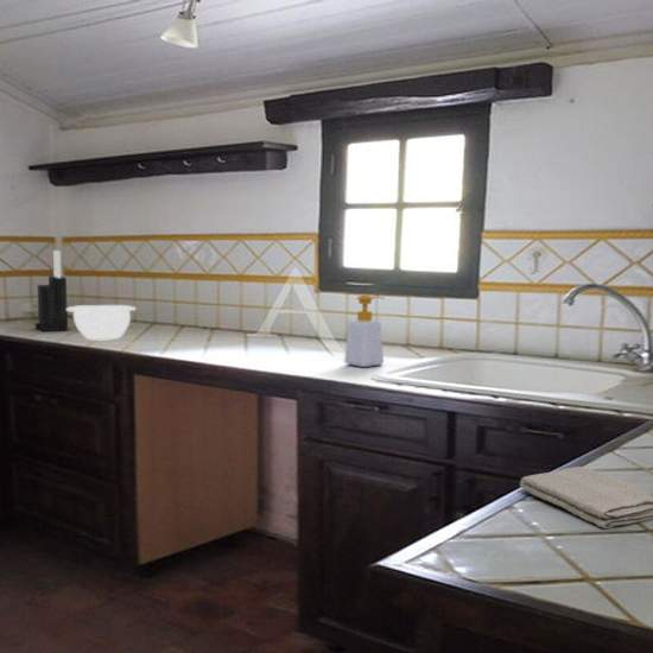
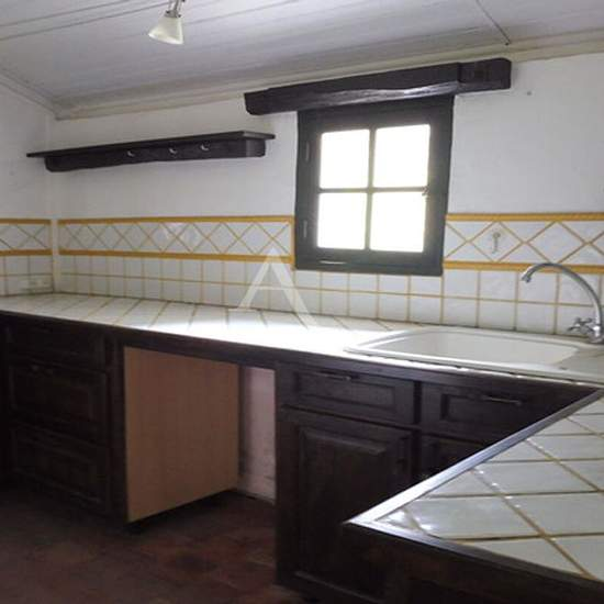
- washcloth (589, 493)
- knife block (49, 290)
- soap bottle (369, 329)
- mixing bowl (102, 322)
